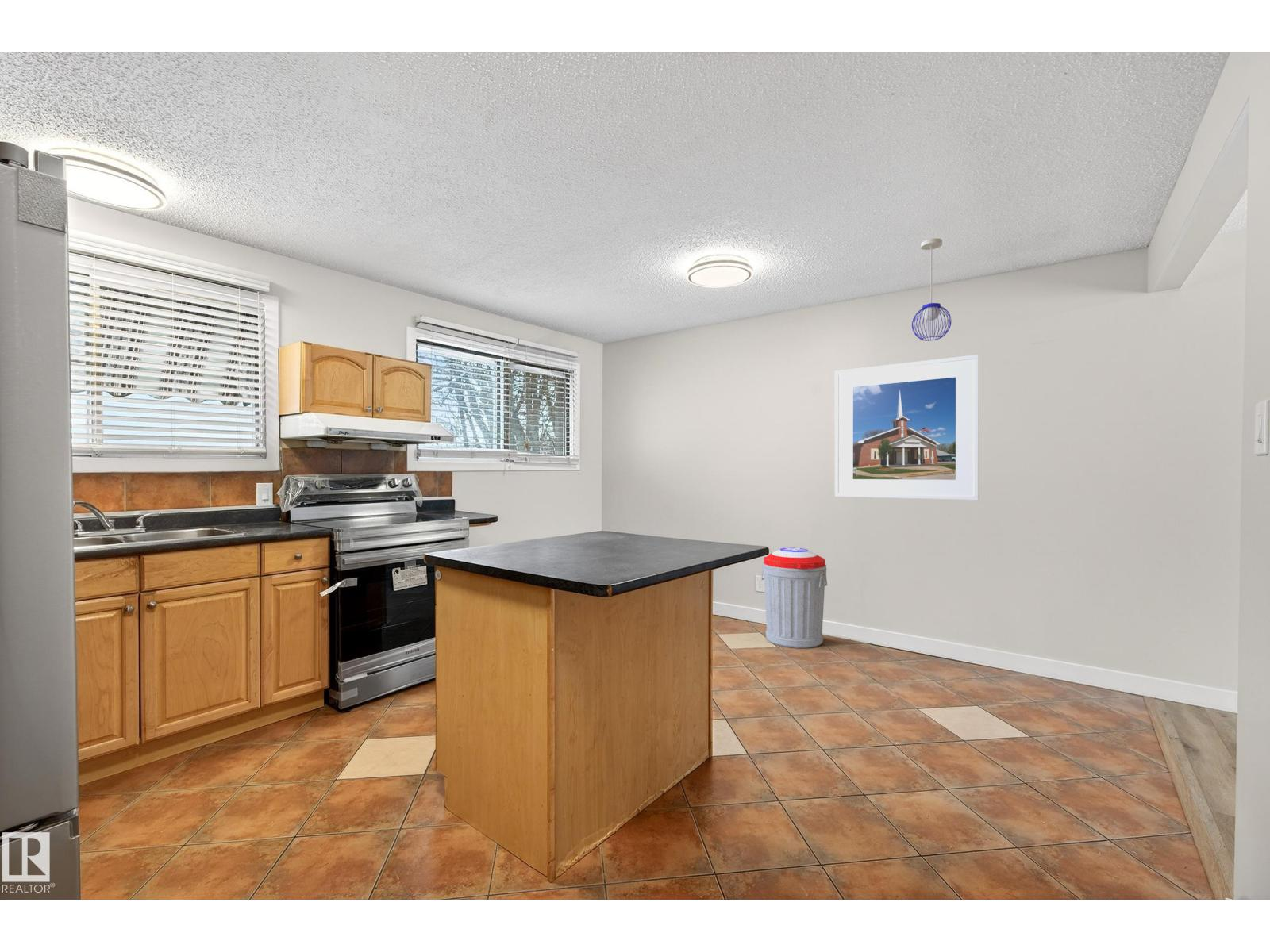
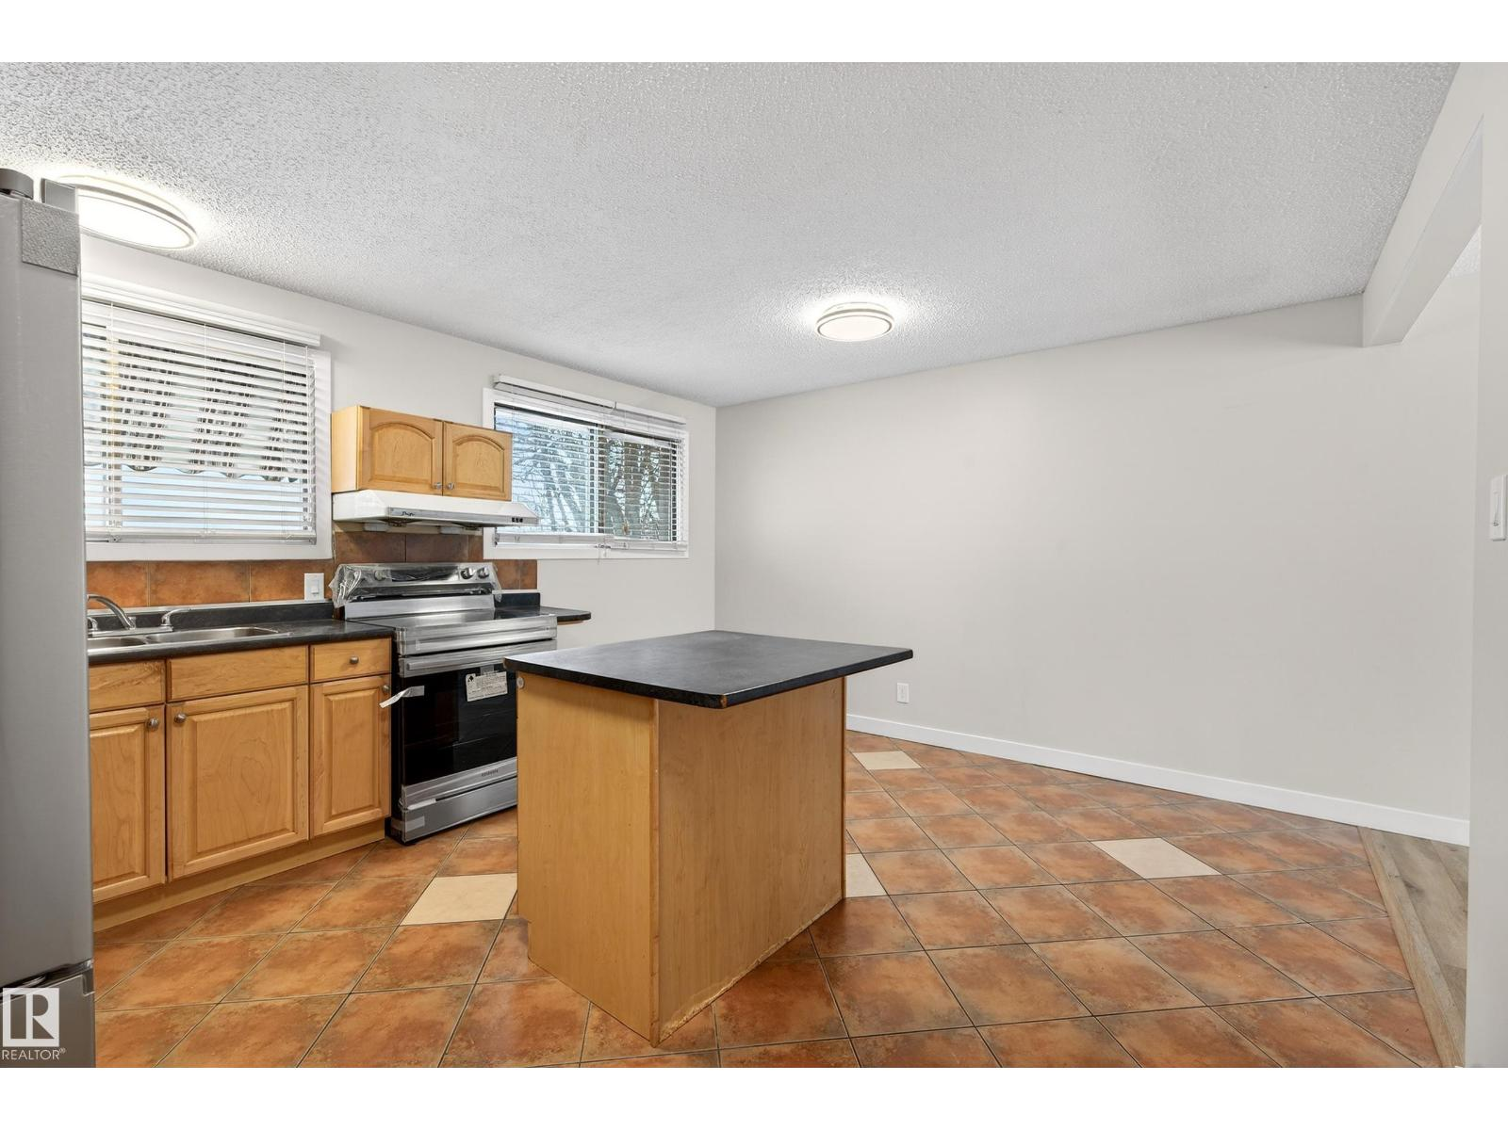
- pendant light (931, 290)
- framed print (902, 431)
- trash can (794, 594)
